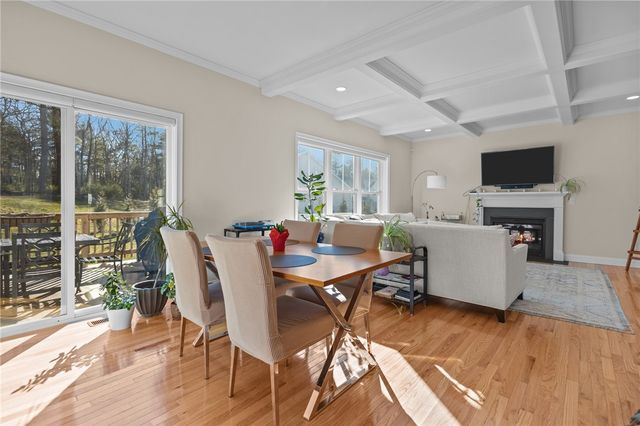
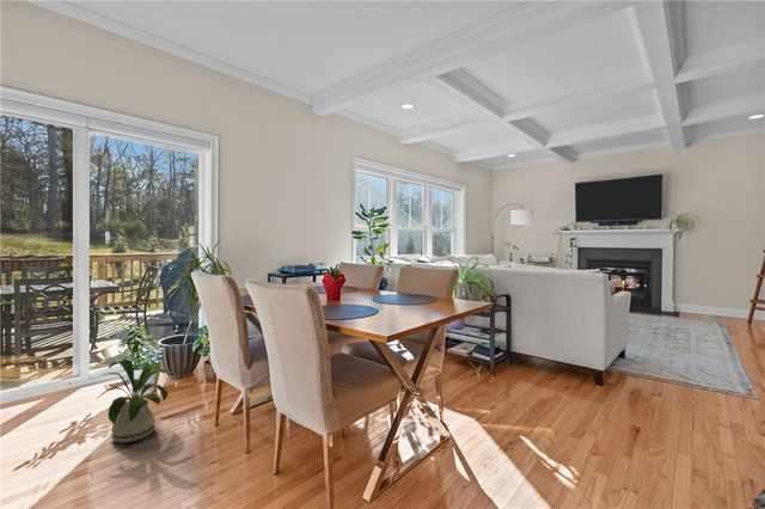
+ house plant (142, 391)
